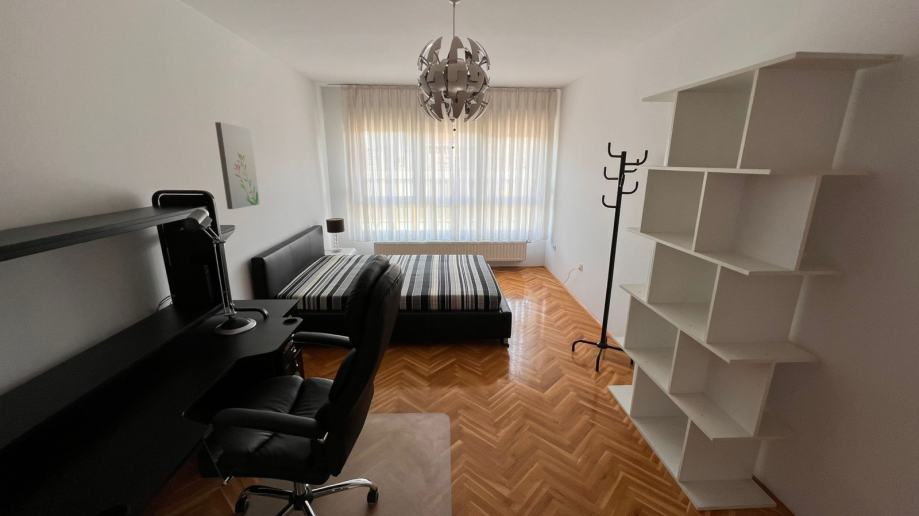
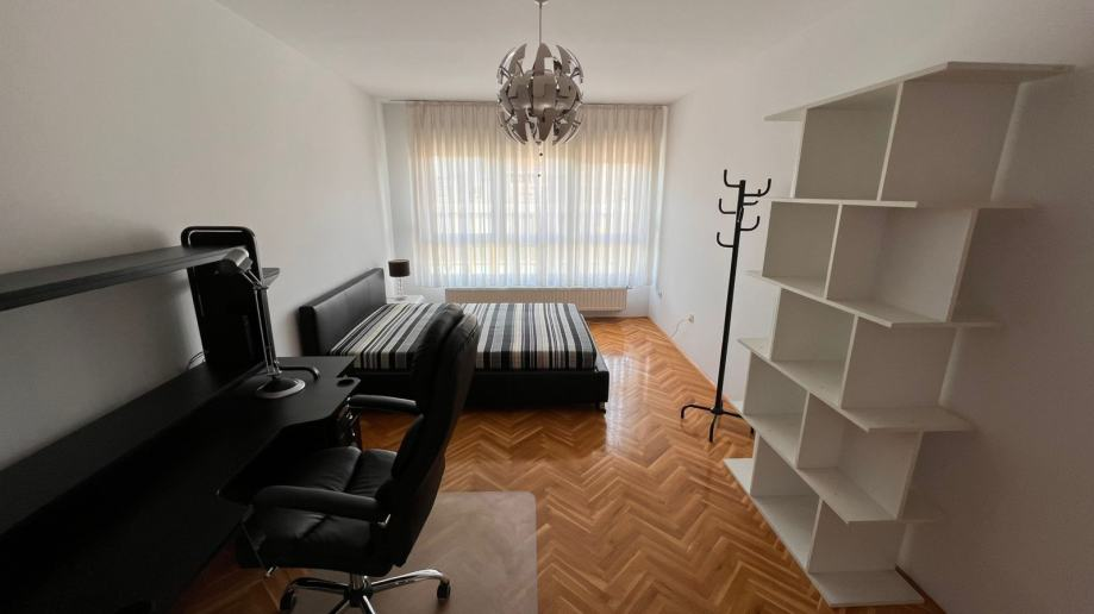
- wall art (239, 167)
